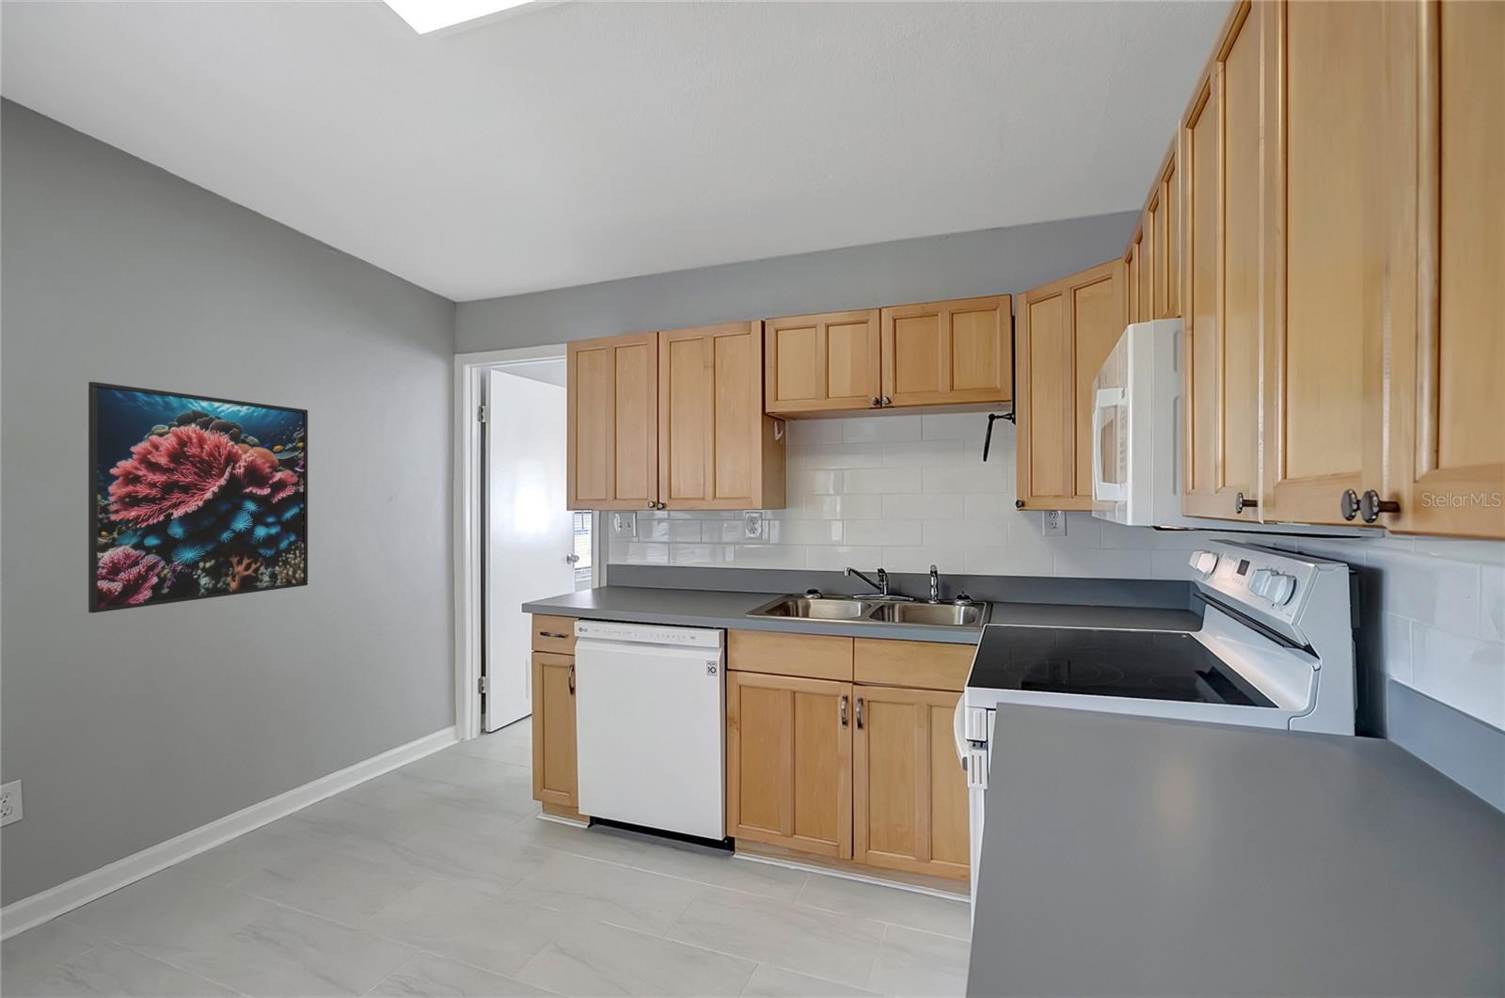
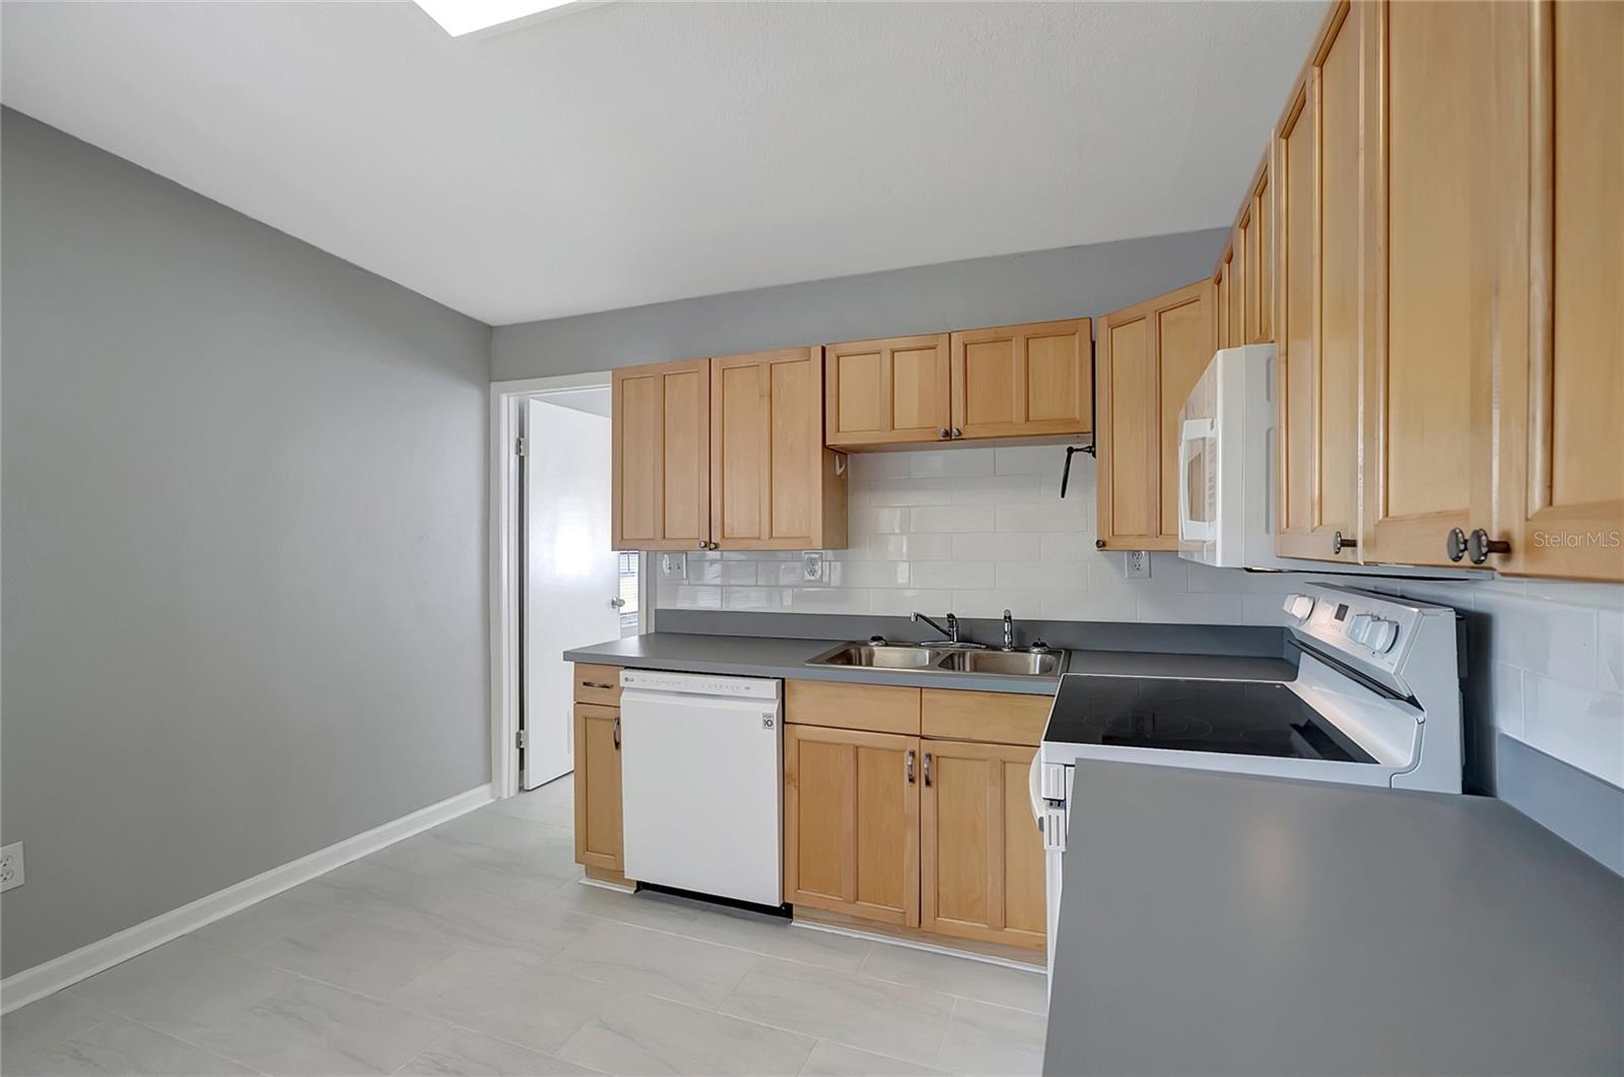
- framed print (213, 497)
